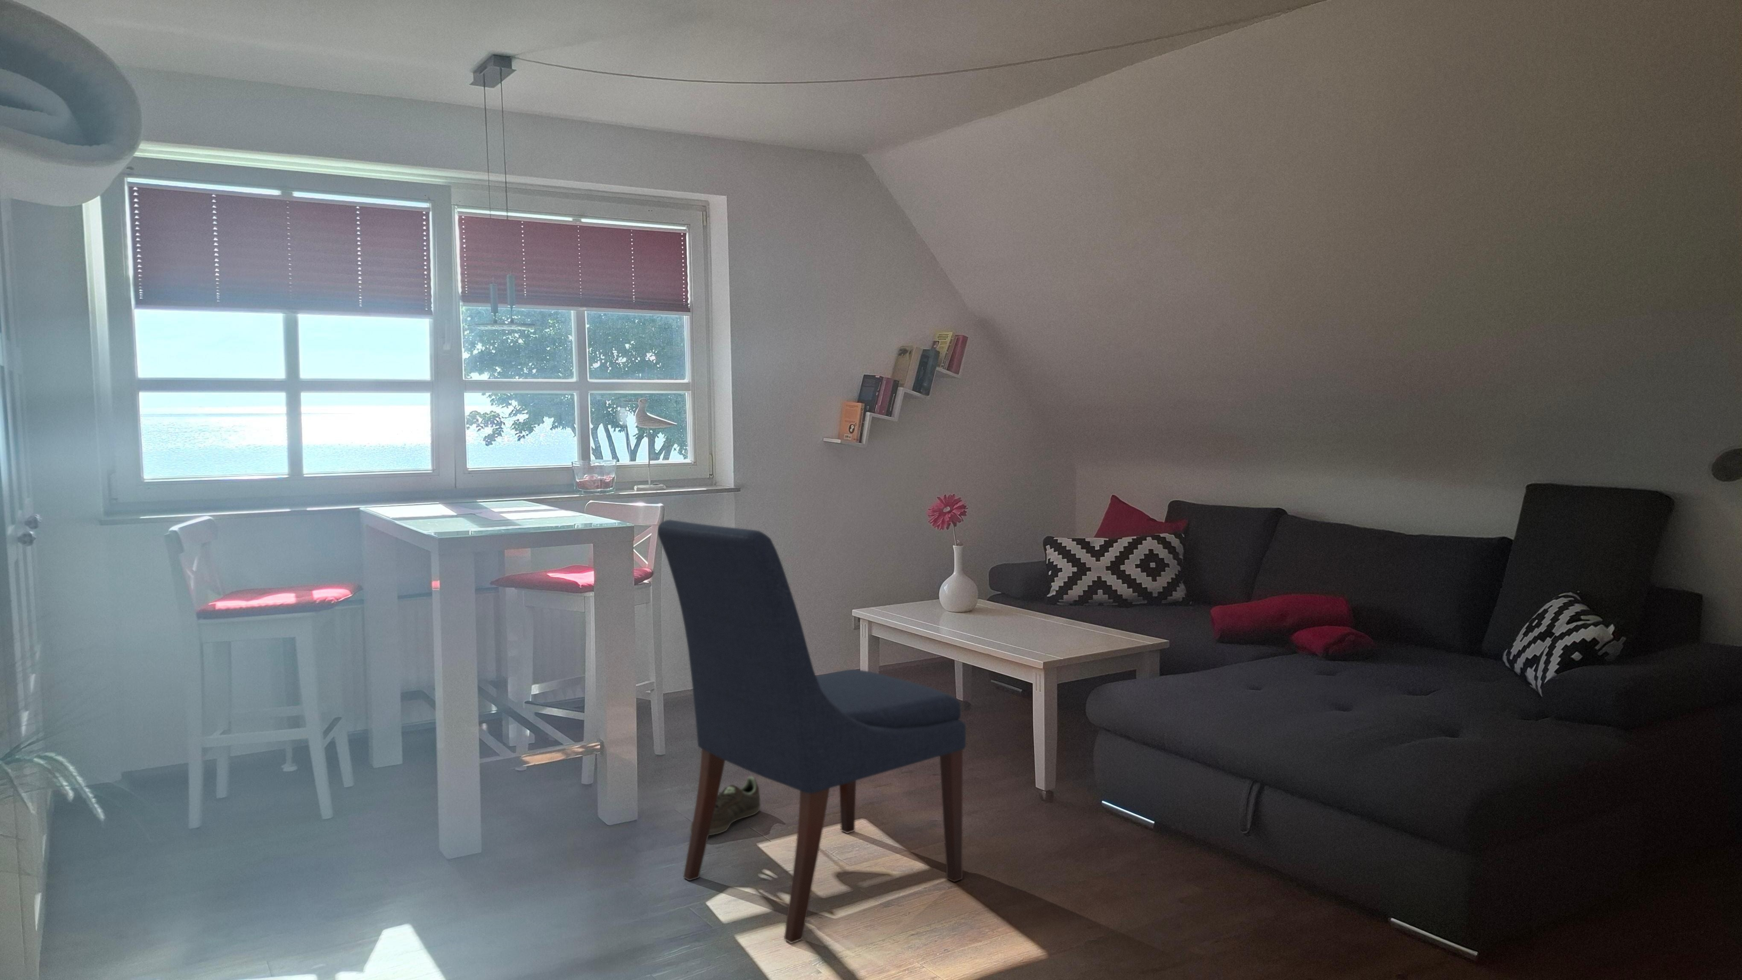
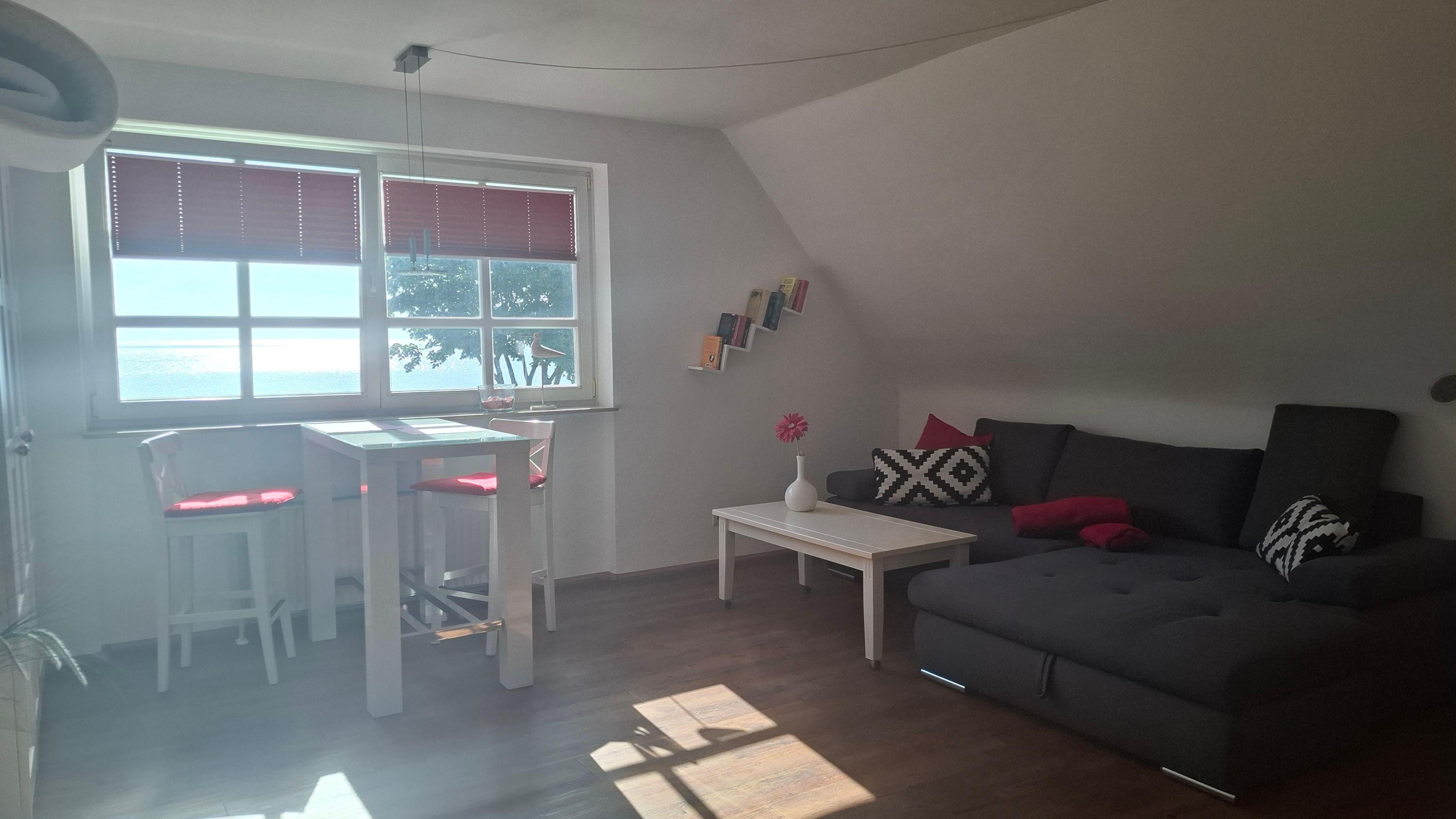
- sneaker (724, 804)
- chair (809, 701)
